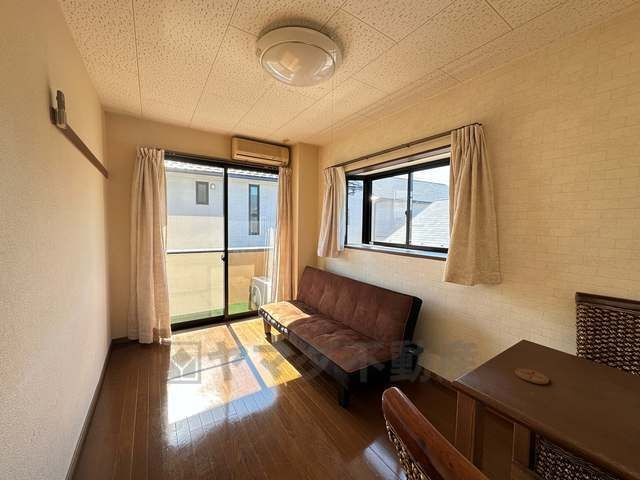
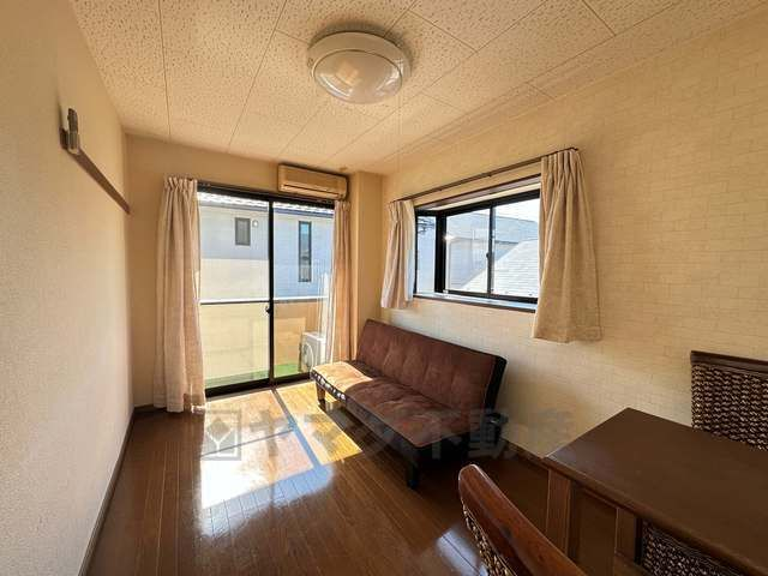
- coaster (531, 375)
